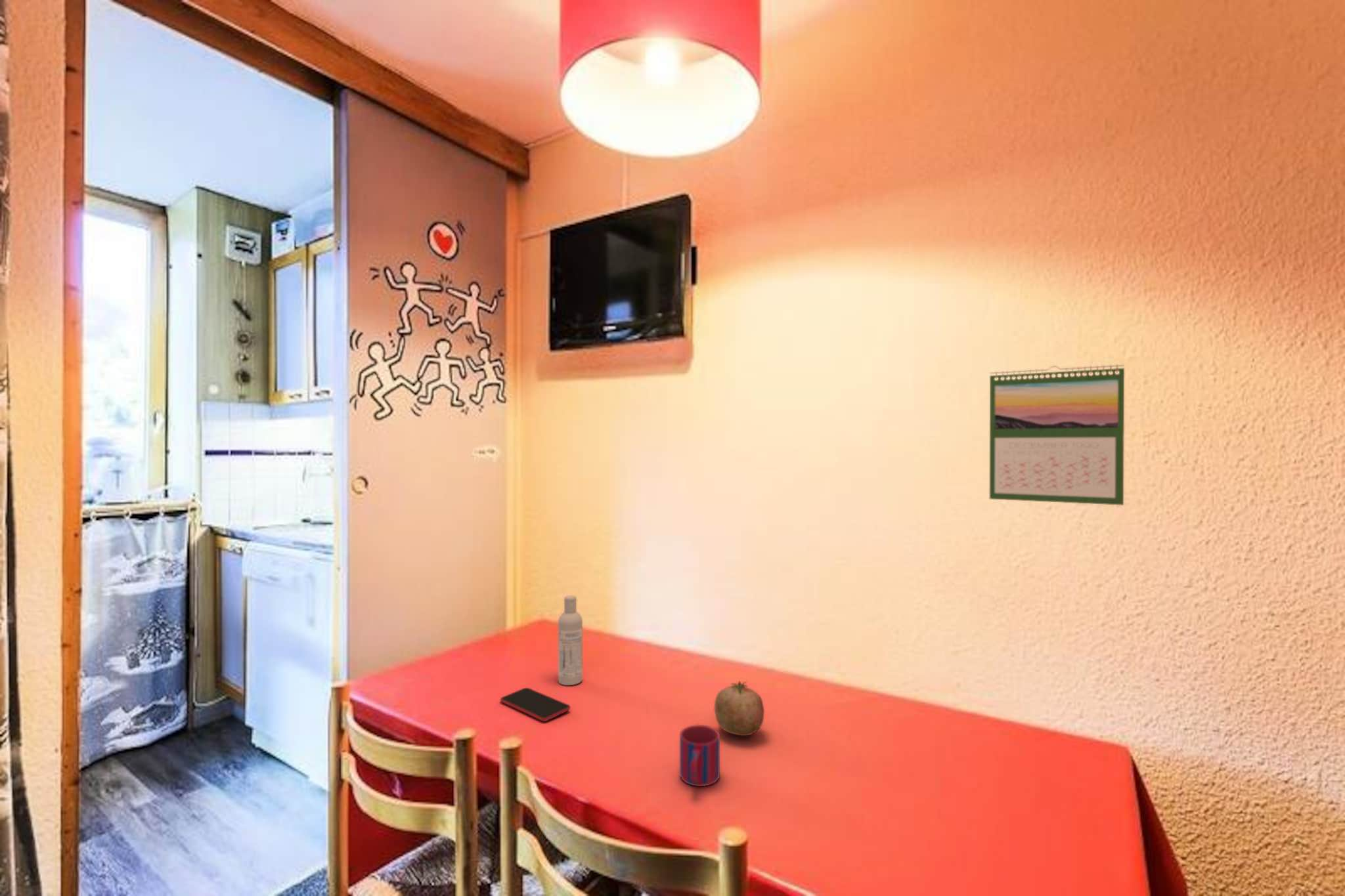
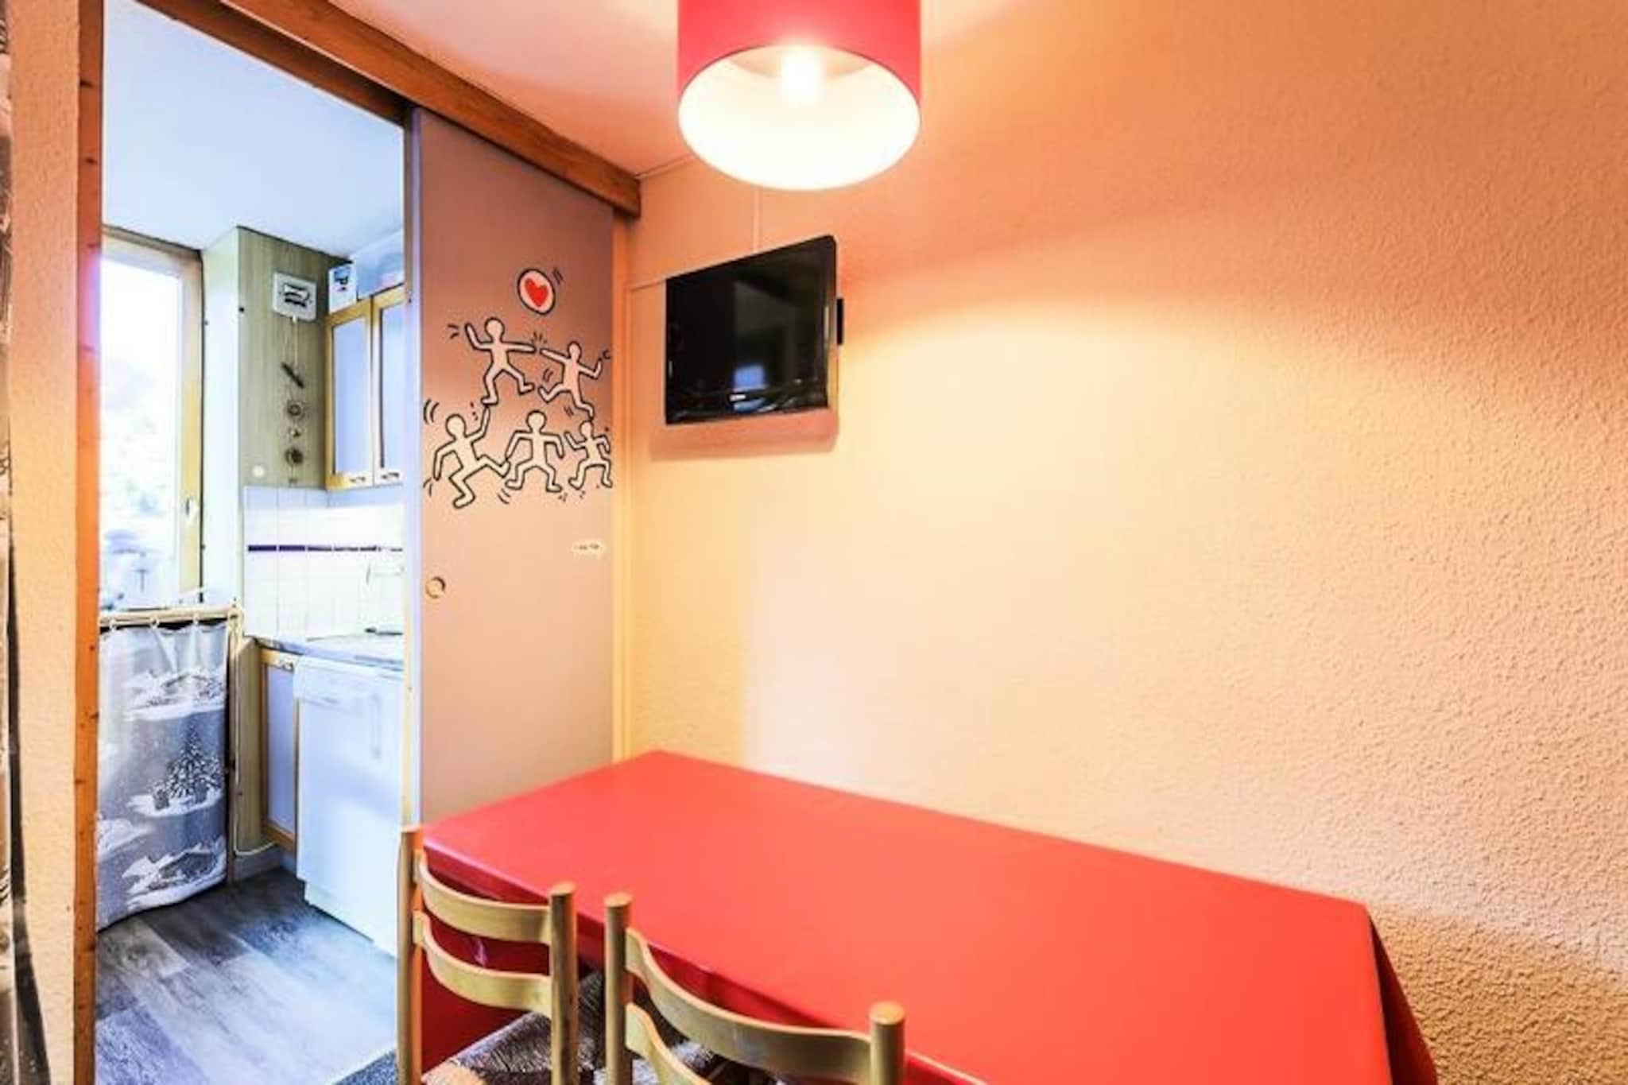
- fruit (739, 708)
- smartphone (535, 704)
- calendar (1053, 434)
- mug (697, 759)
- bottle (570, 639)
